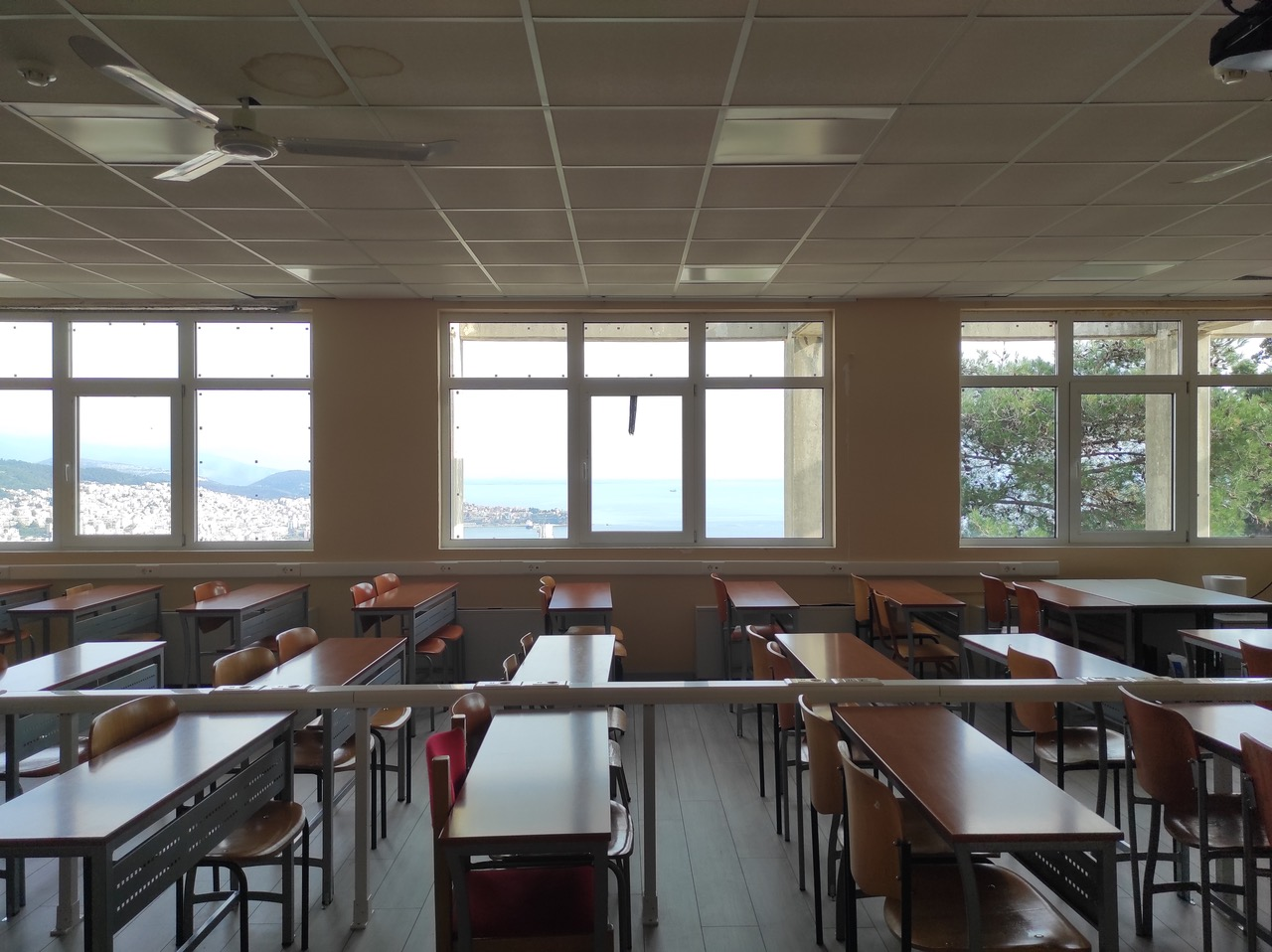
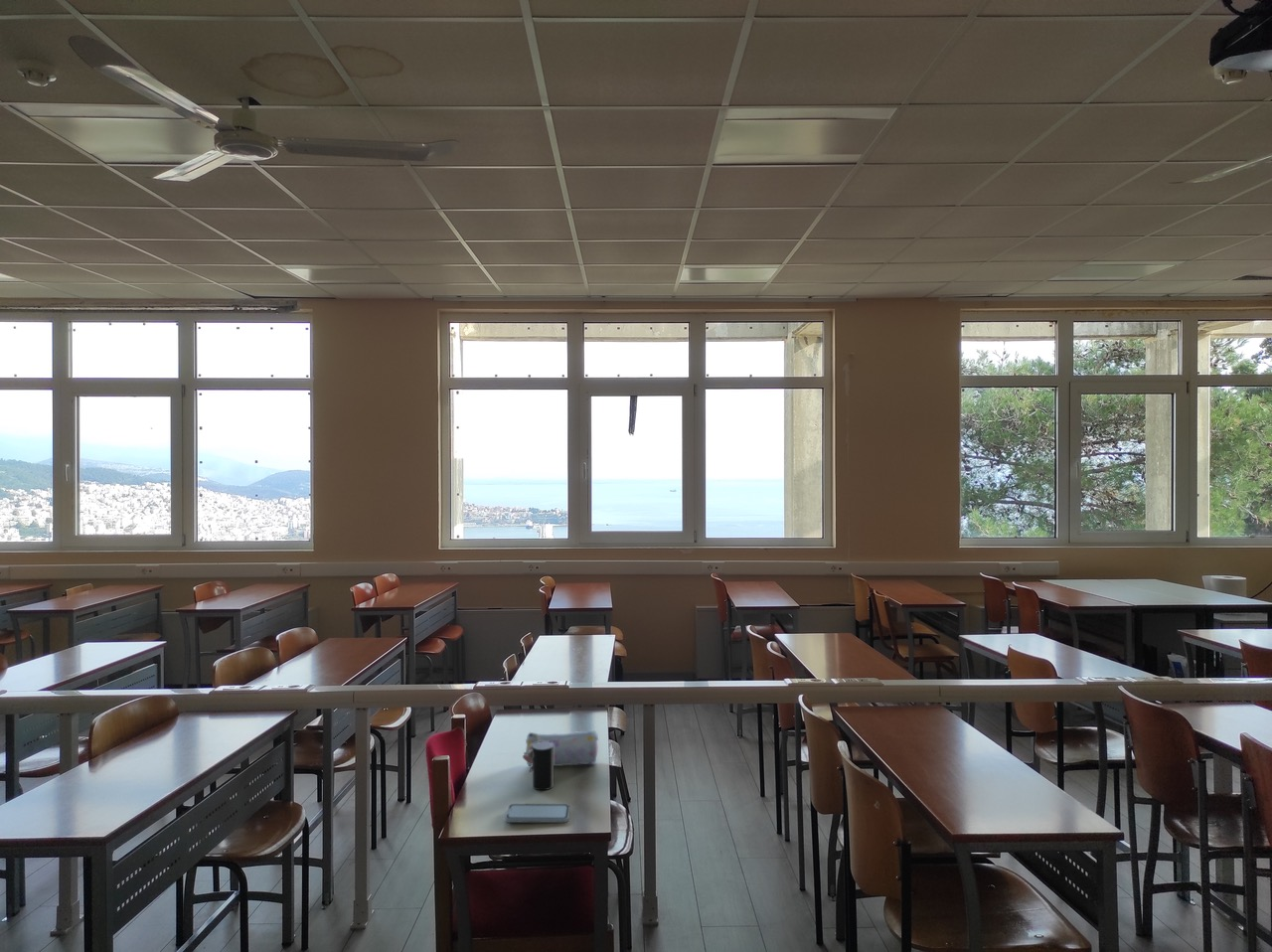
+ pencil case (561, 747)
+ cup (538, 764)
+ smartphone (538, 813)
